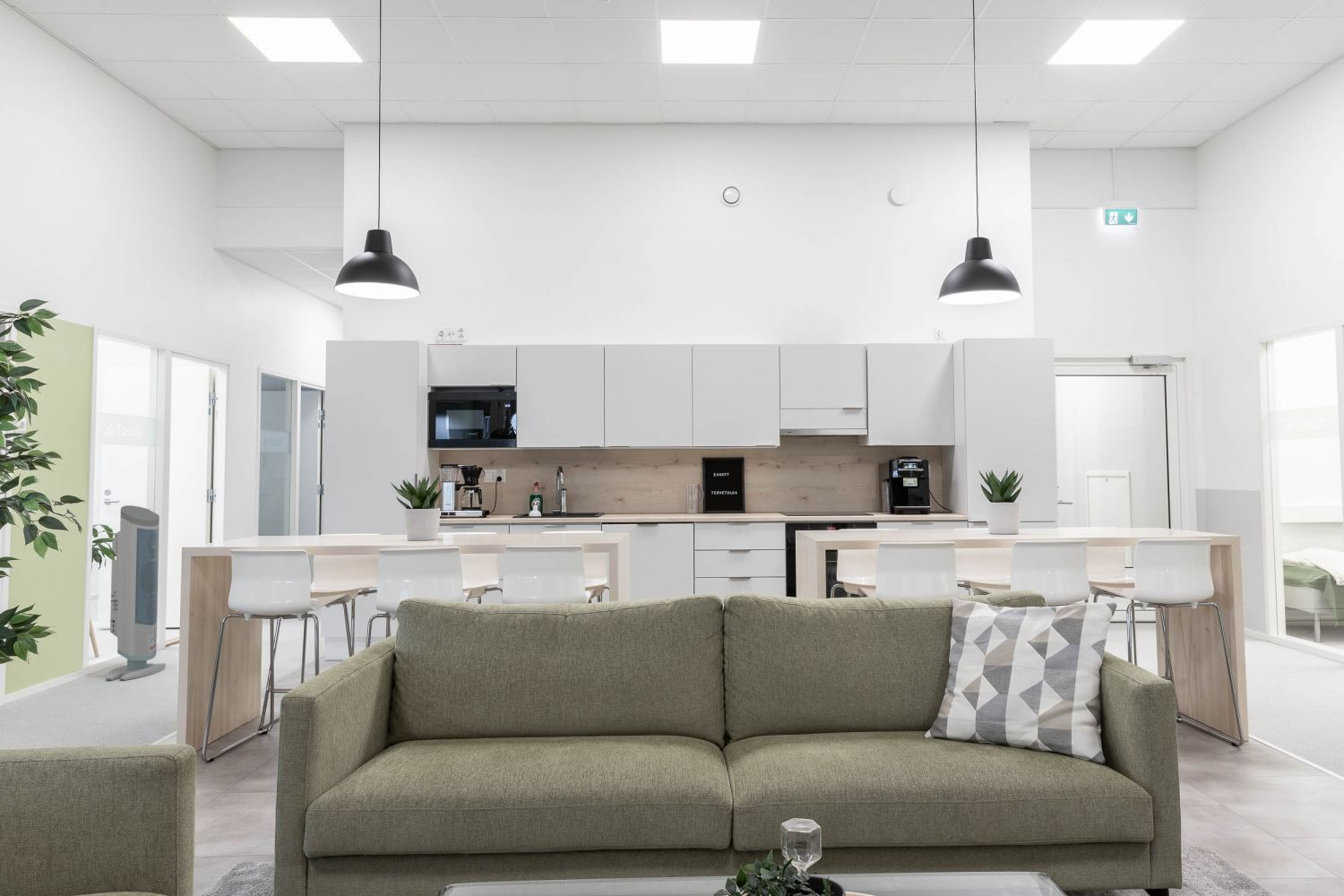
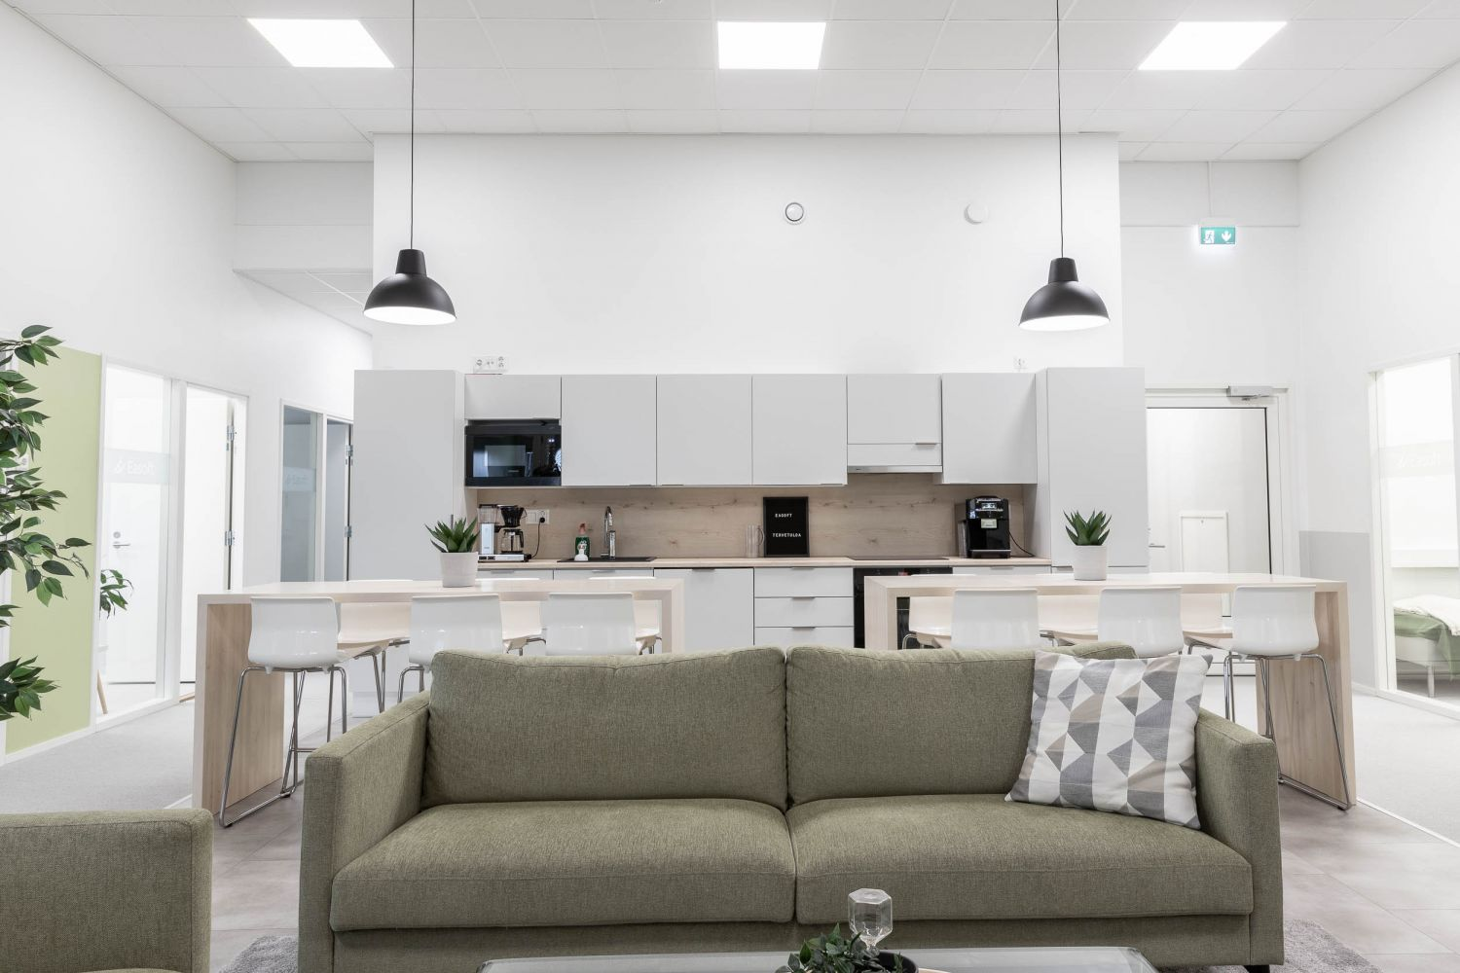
- air purifier (138, 588)
